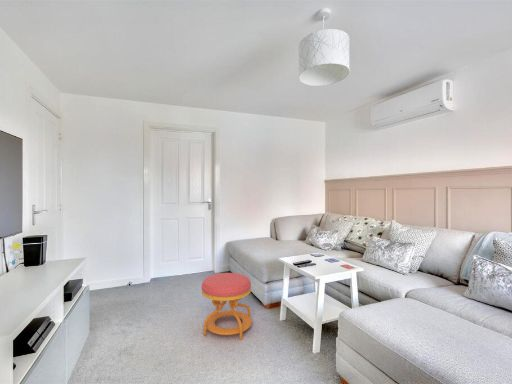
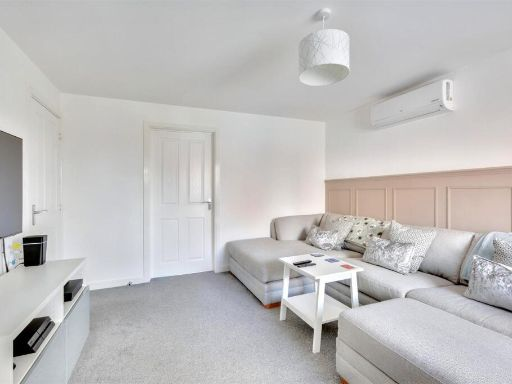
- stool (229, 302)
